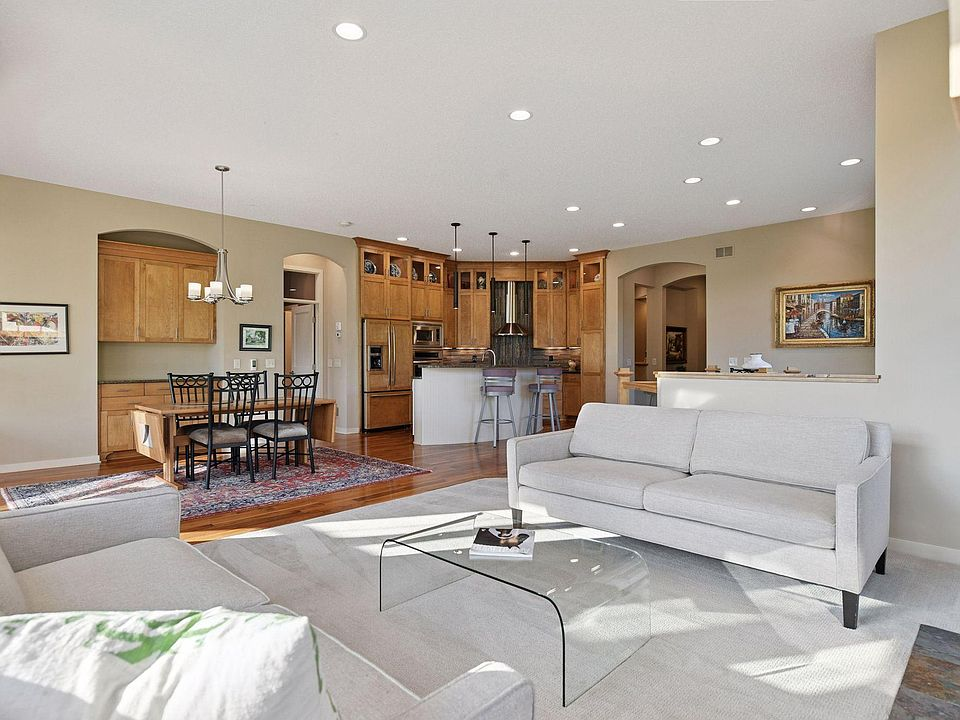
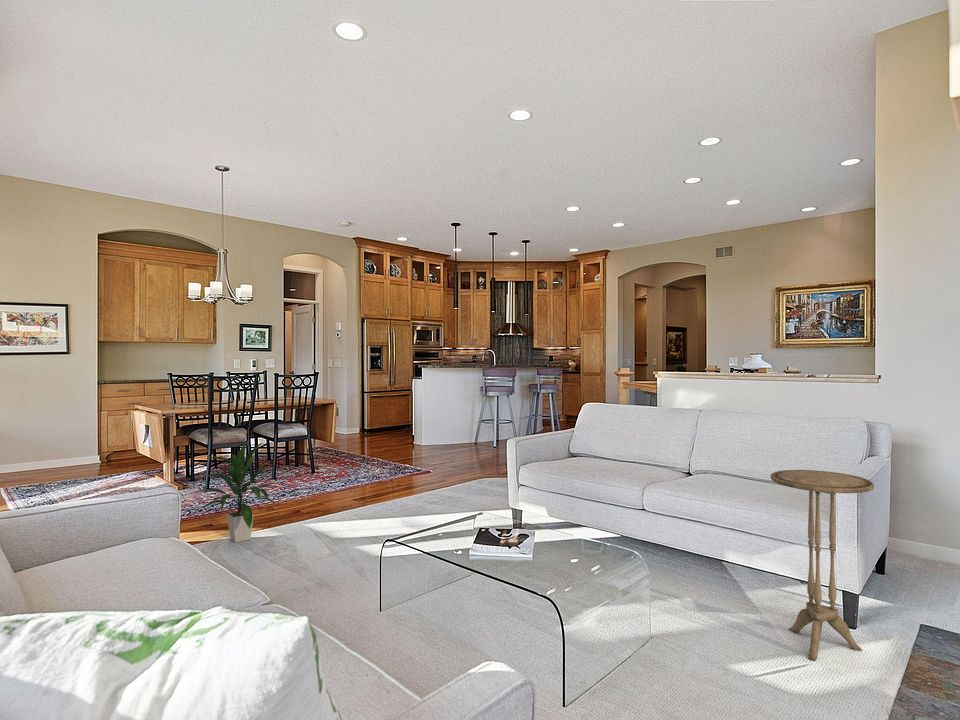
+ indoor plant (238, 491)
+ side table (819, 561)
